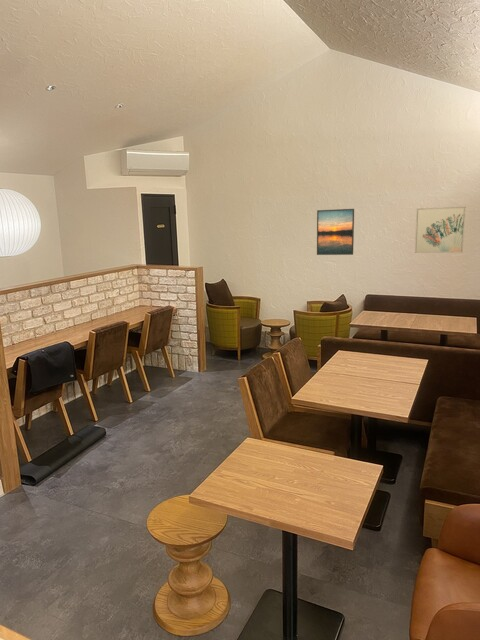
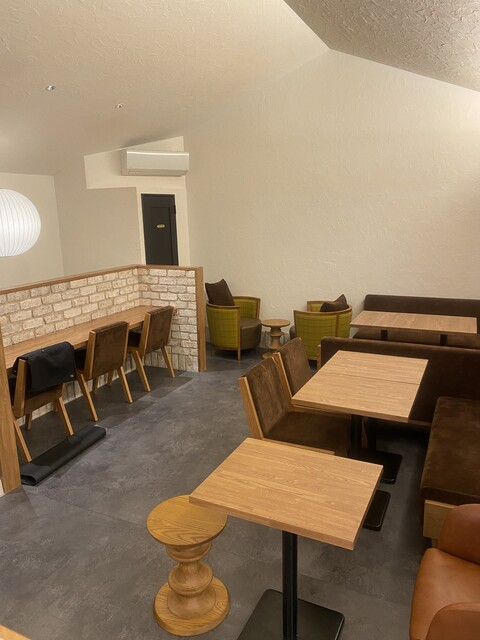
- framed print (335, 232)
- wall art (439, 230)
